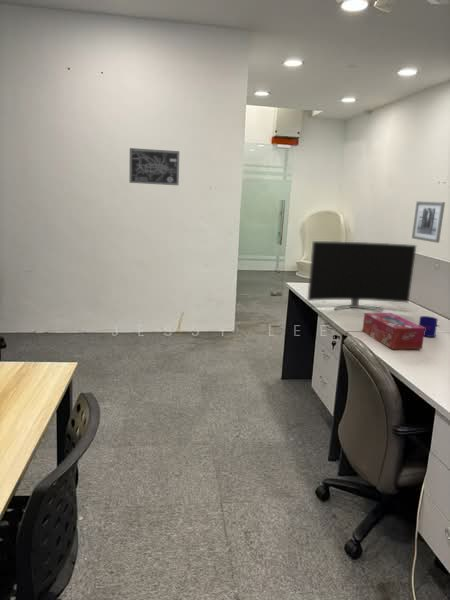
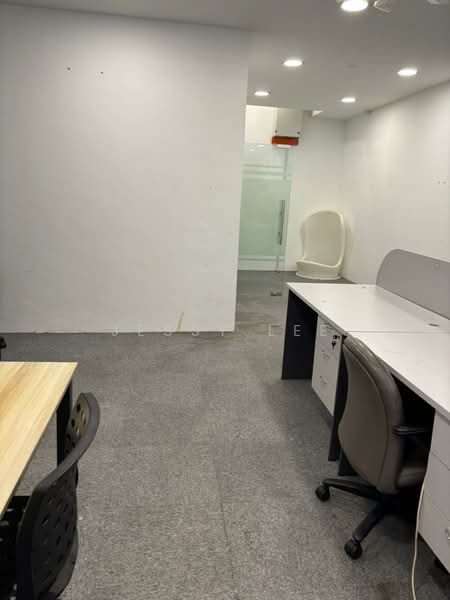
- tissue box (391, 330)
- wall art (154, 167)
- mug (428, 325)
- monitor (360, 276)
- wall art (427, 221)
